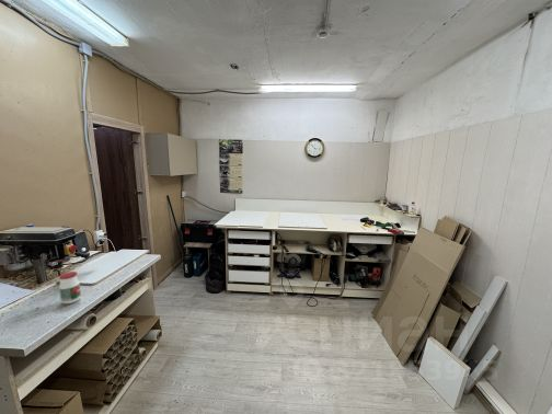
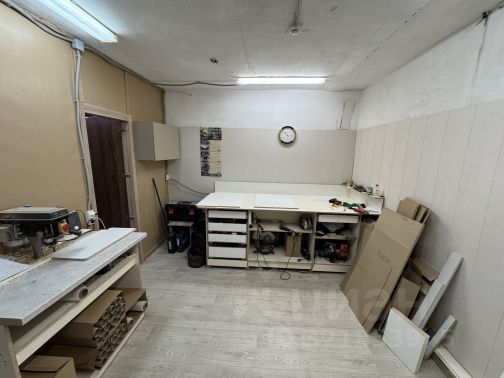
- jar (69, 287)
